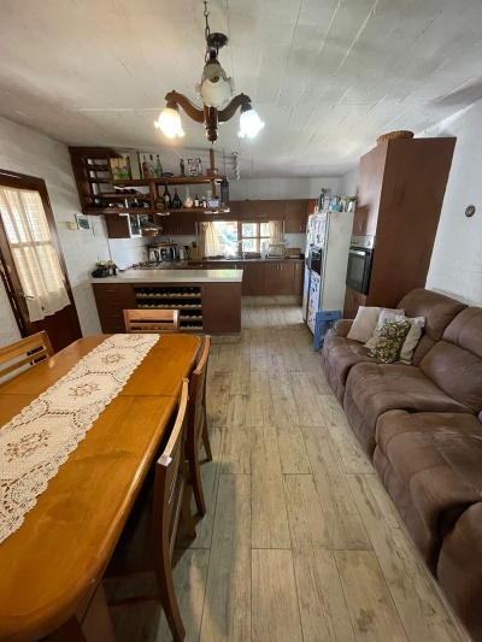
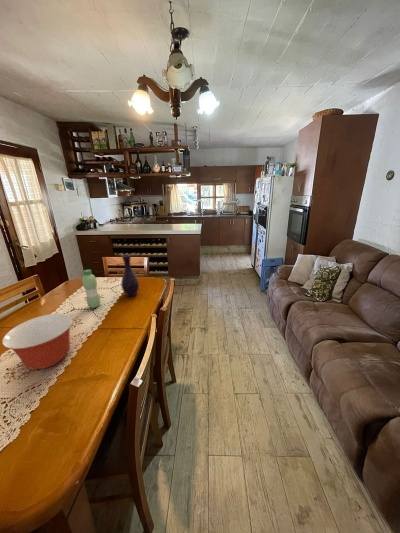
+ vase (128, 275)
+ water bottle (91, 288)
+ mixing bowl (44, 343)
